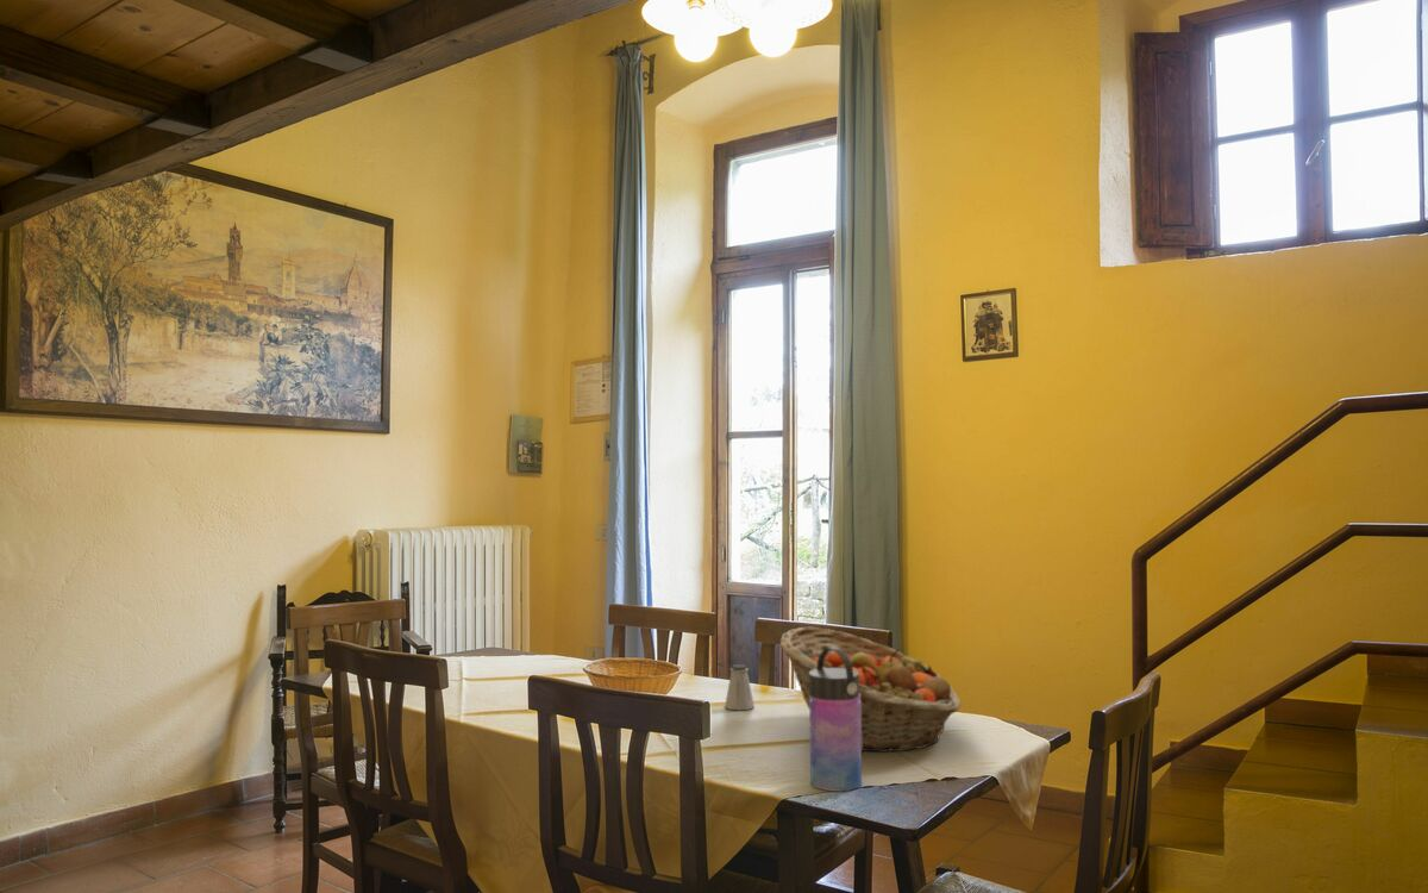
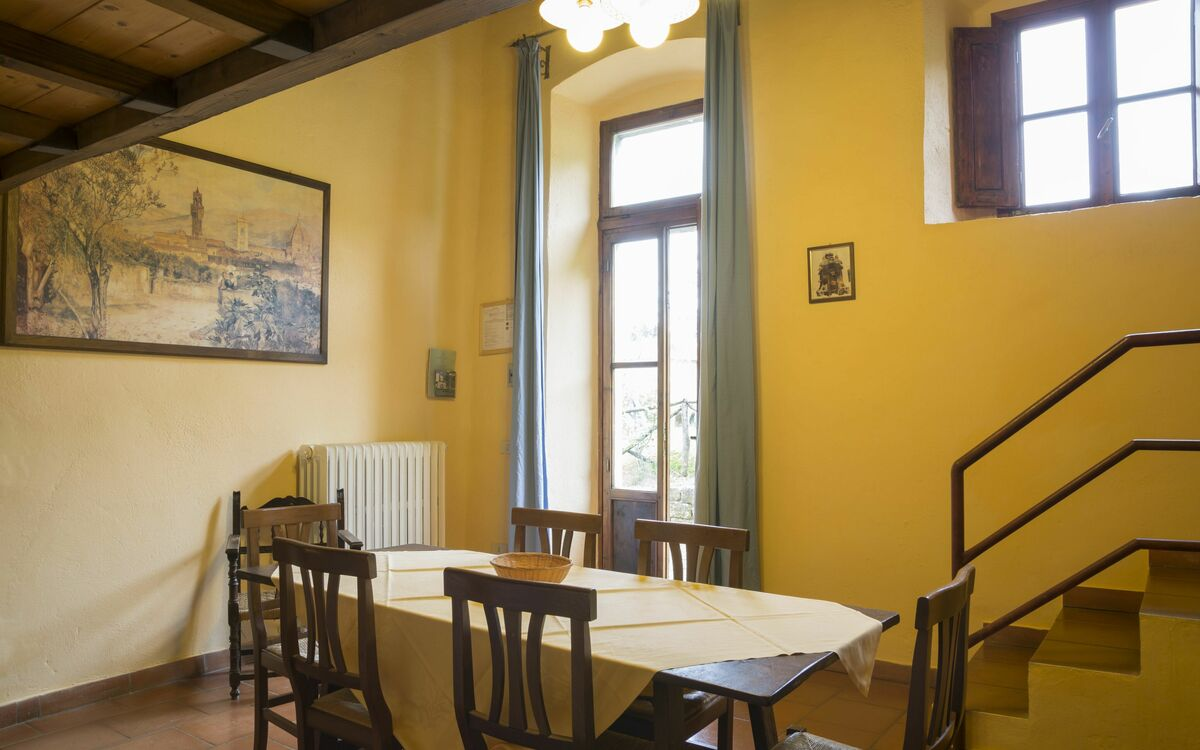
- water bottle (834, 714)
- fruit basket (869, 682)
- saltshaker (739, 686)
